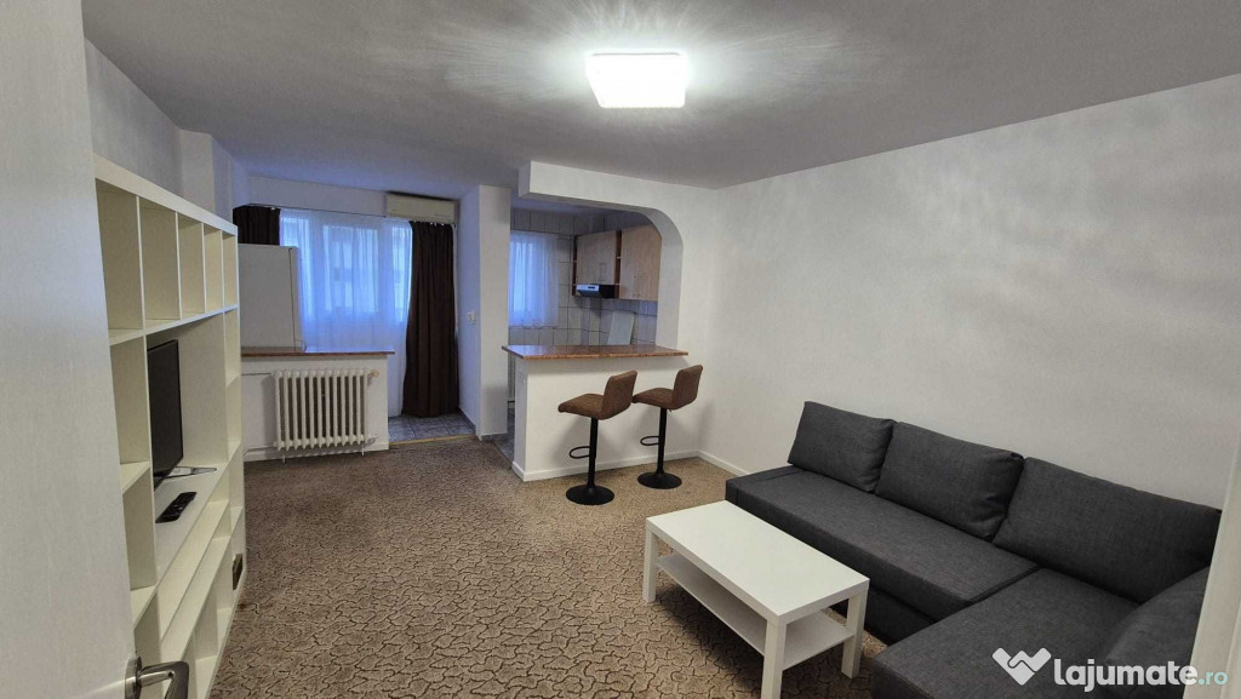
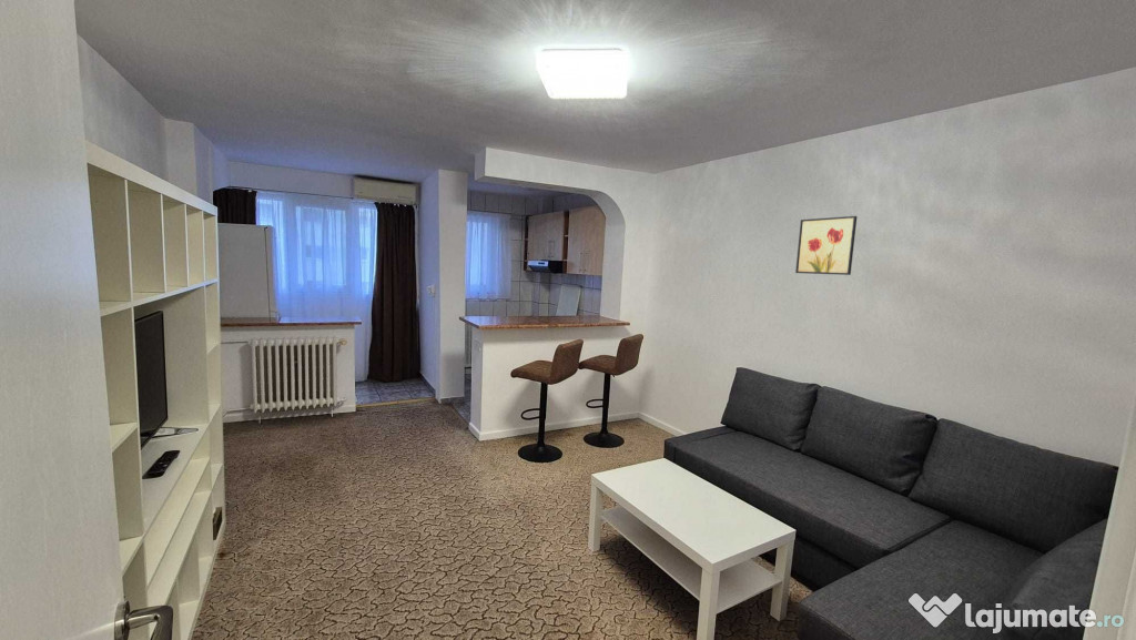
+ wall art (824, 246)
